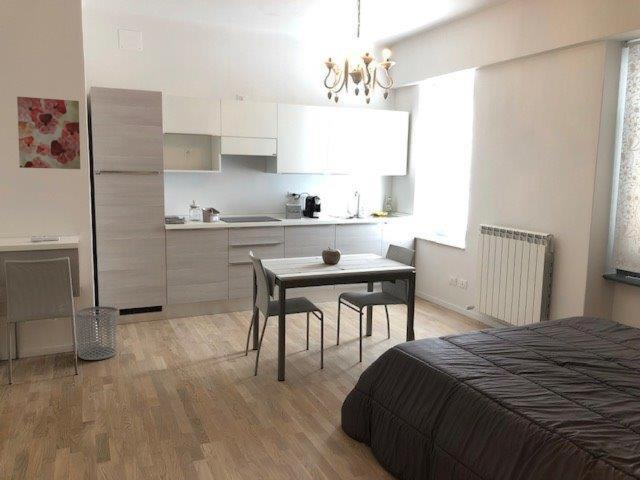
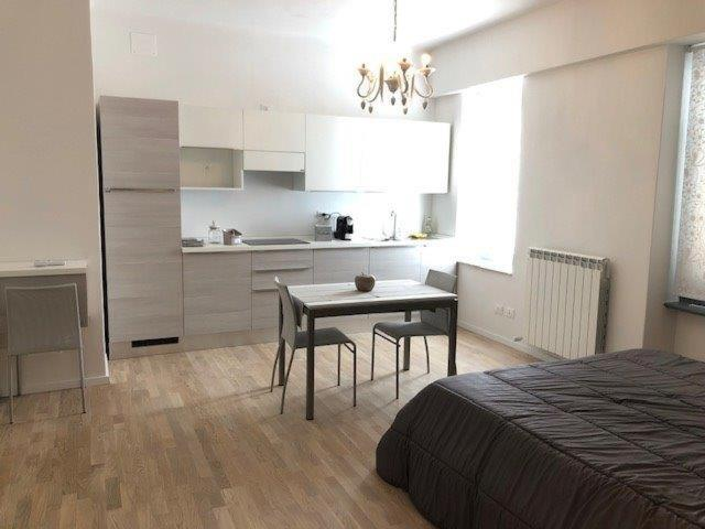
- wall art (49, 133)
- waste bin (97, 333)
